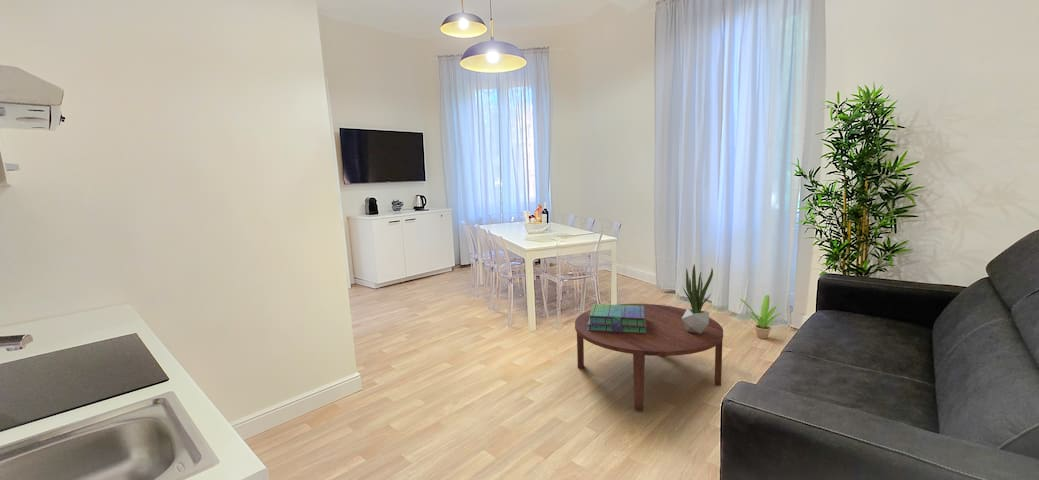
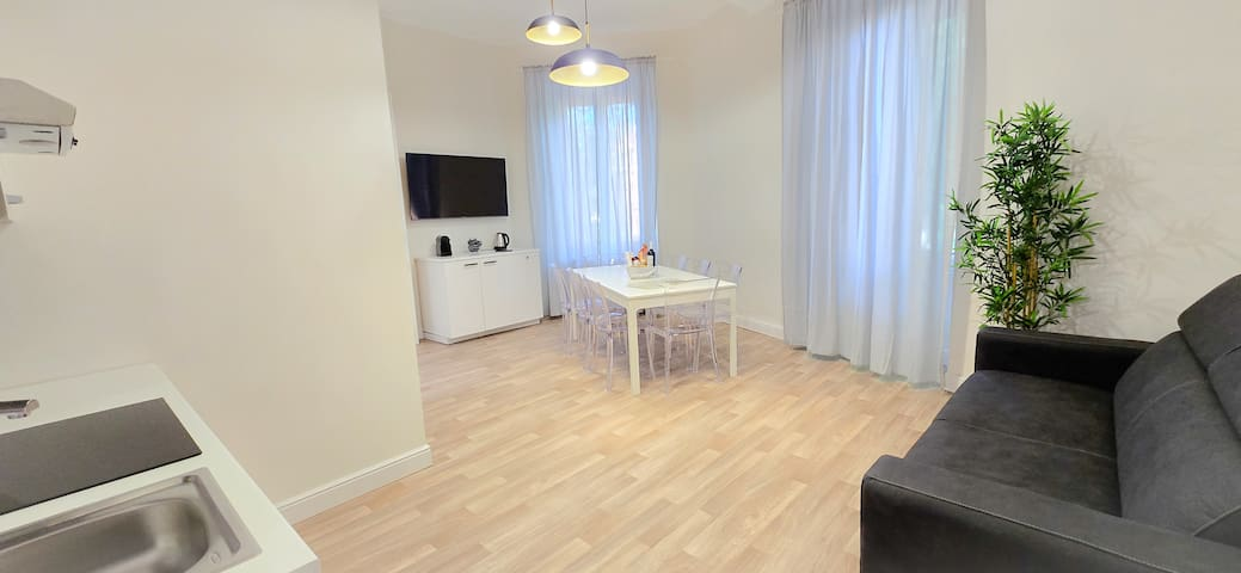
- coffee table (645, 349)
- potted plant (696, 298)
- stack of books (617, 317)
- potted plant (764, 318)
